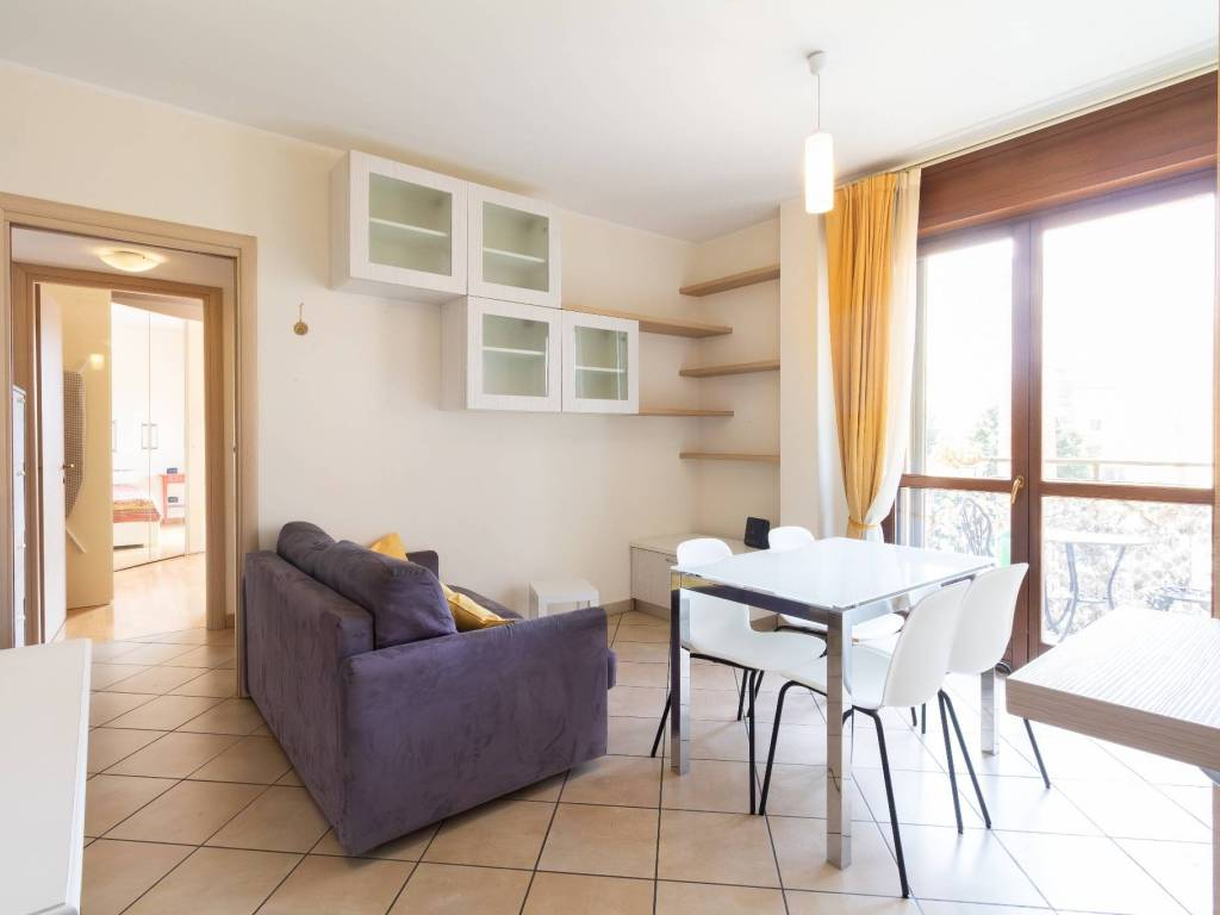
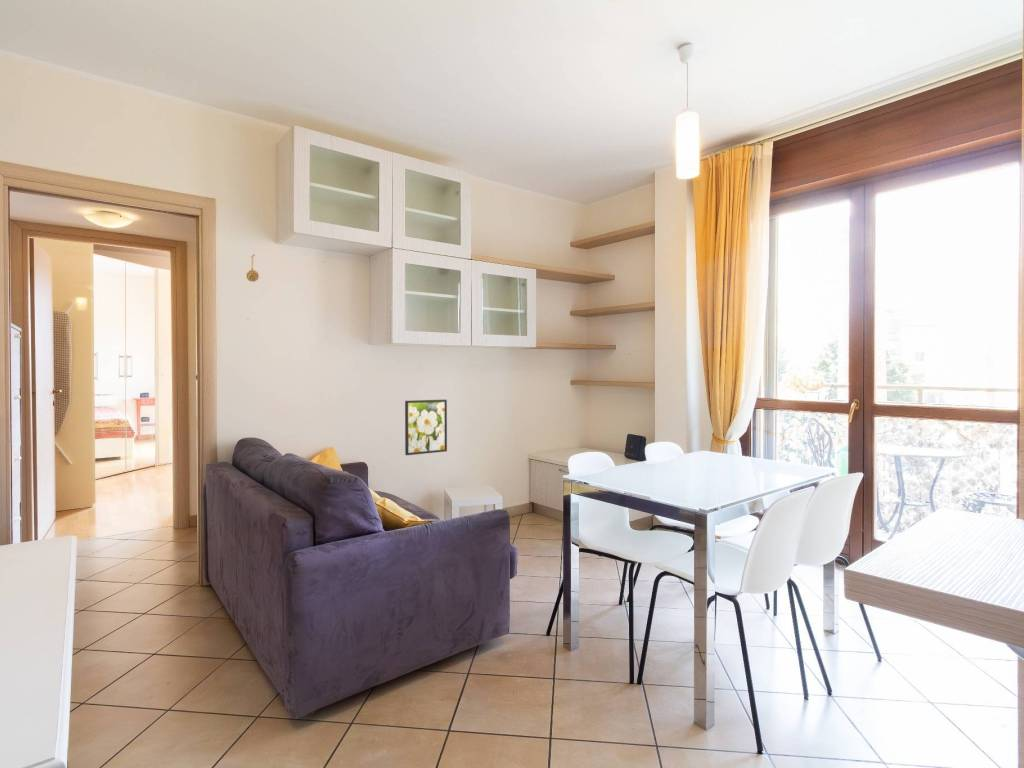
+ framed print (426, 426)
